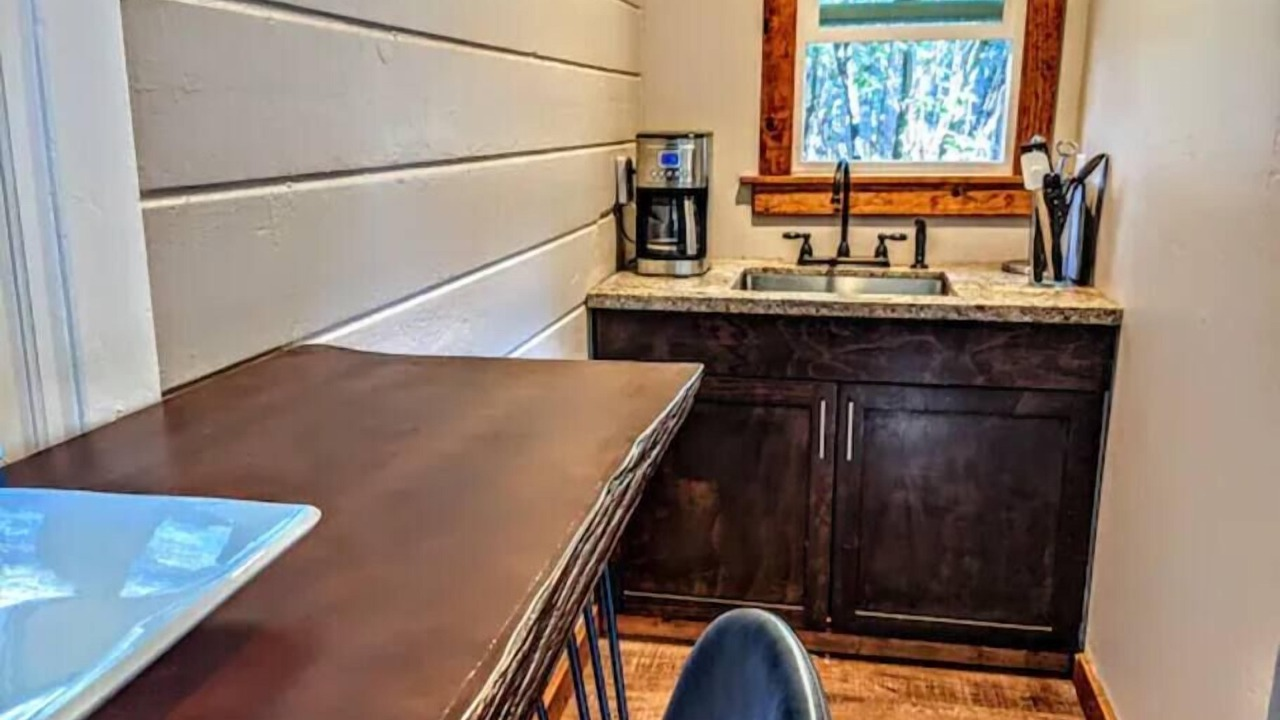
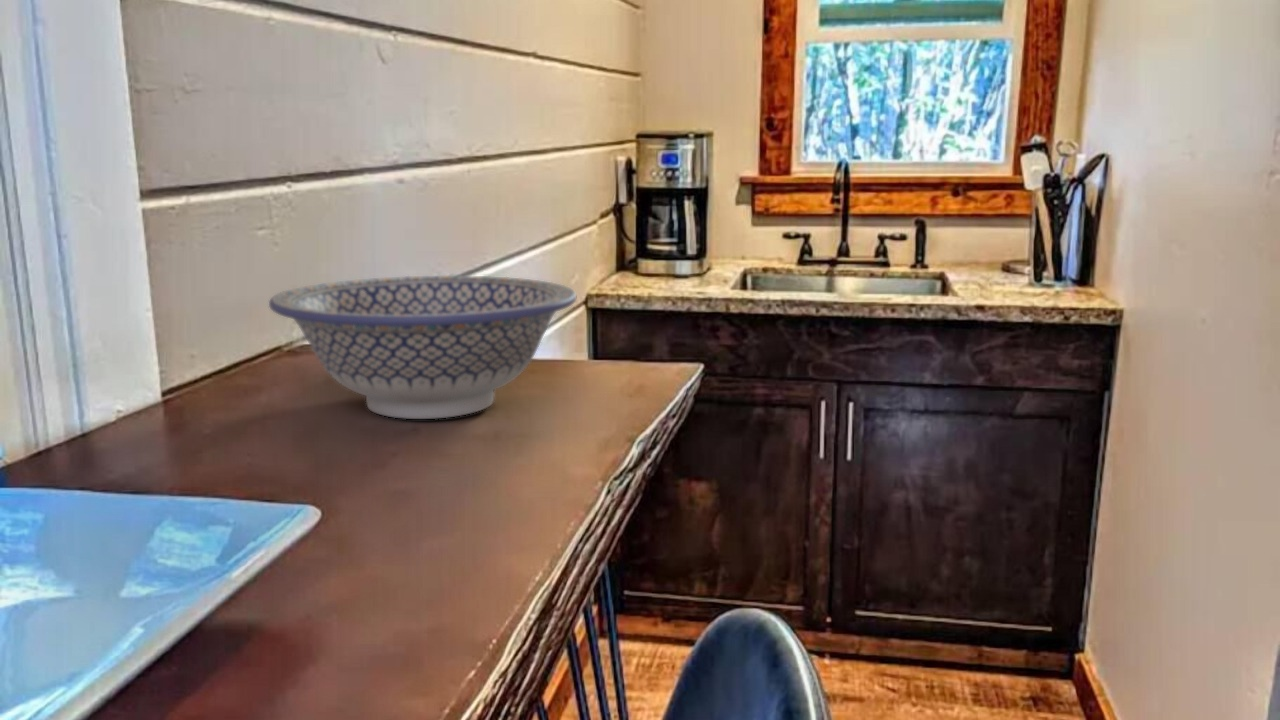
+ bowl (429, 348)
